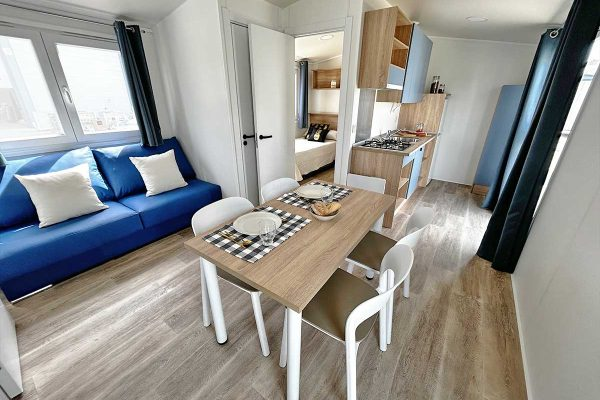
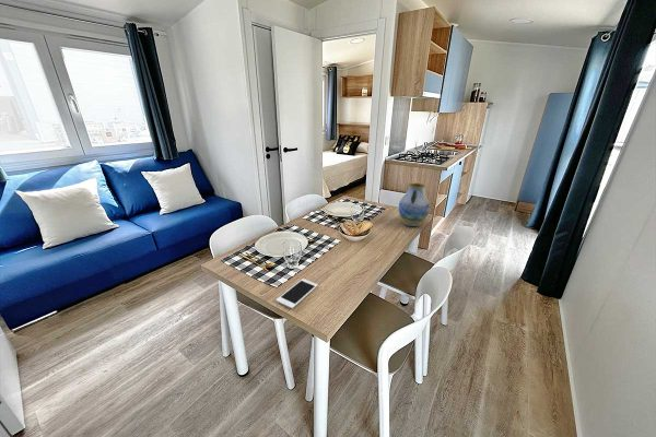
+ cell phone (297, 292)
+ vase (413, 204)
